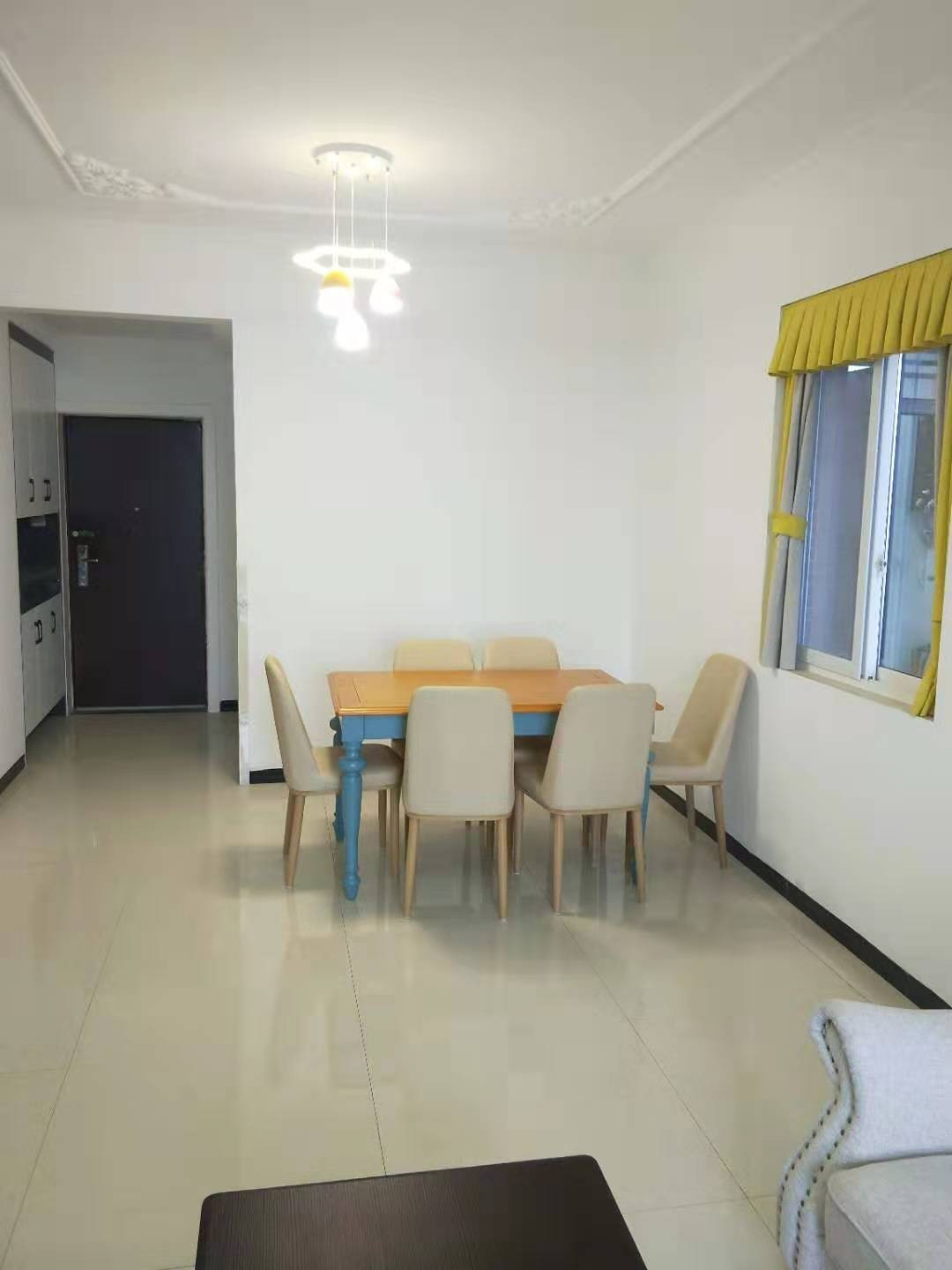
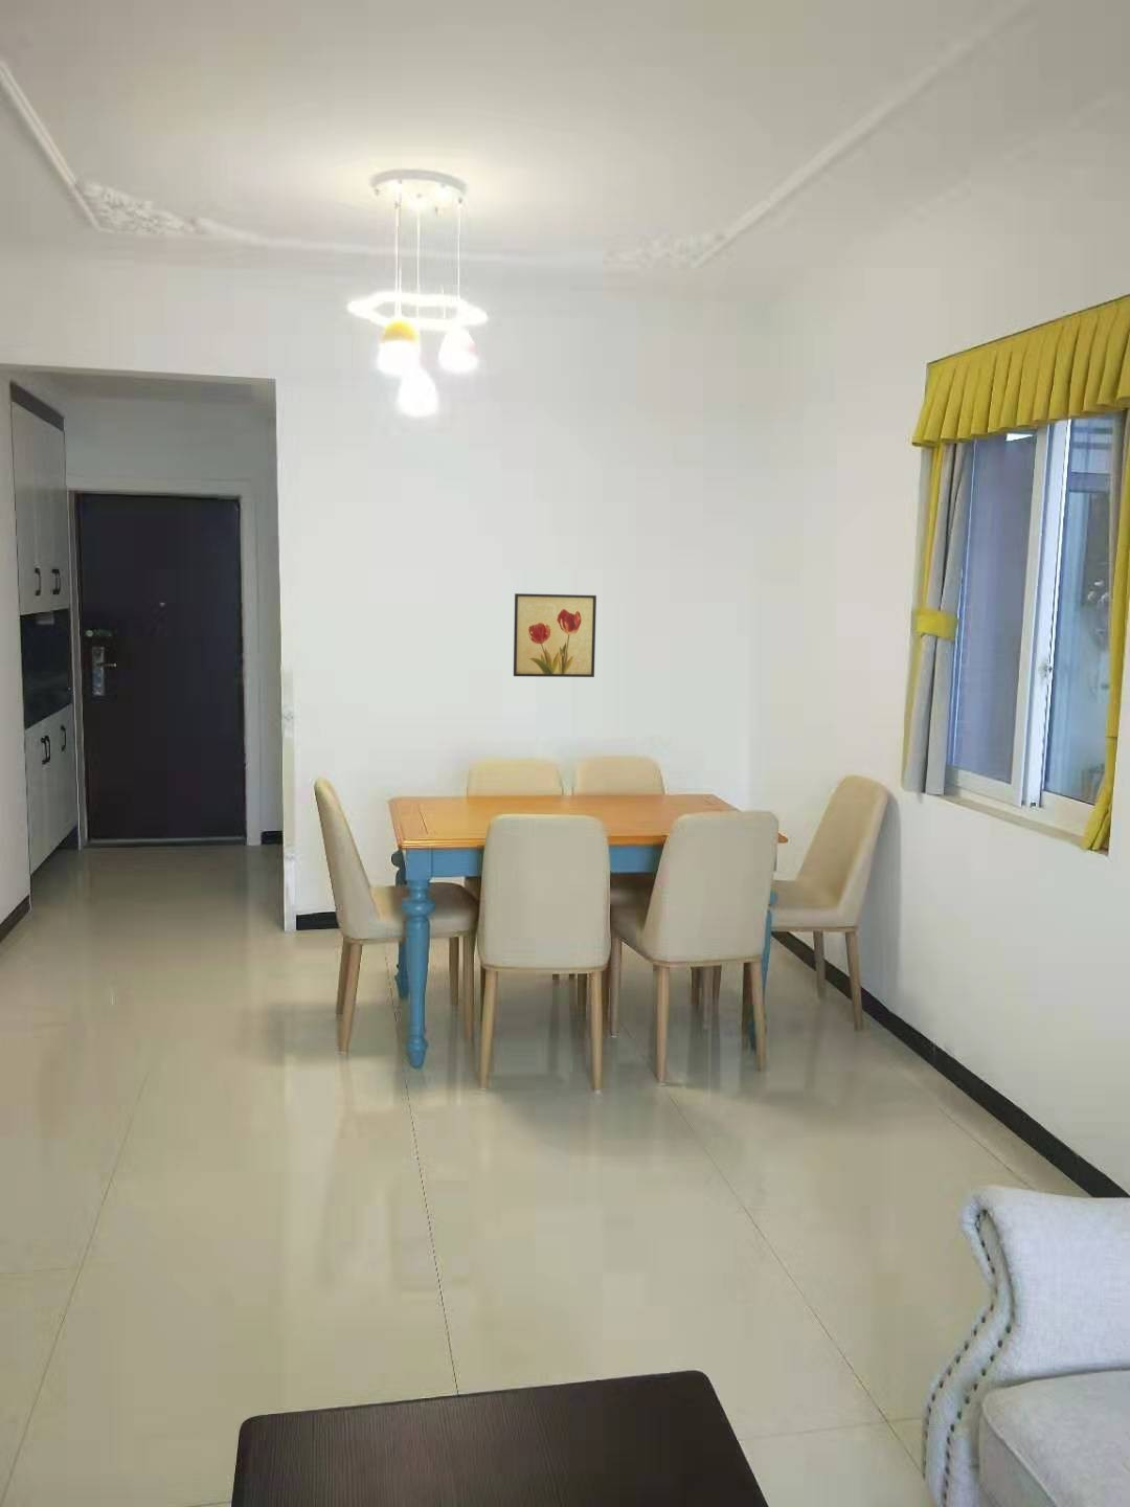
+ wall art (554, 635)
